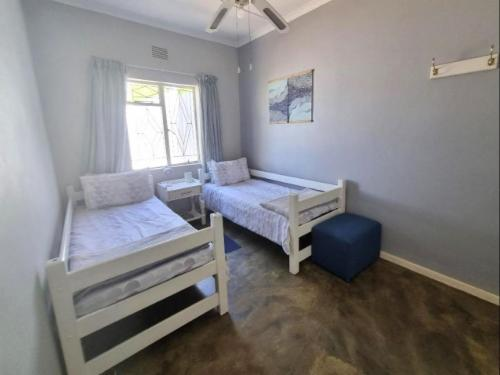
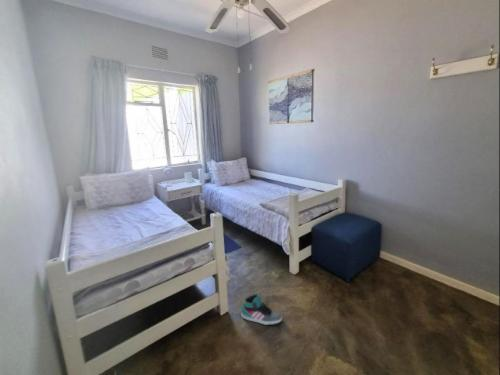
+ sneaker (261, 306)
